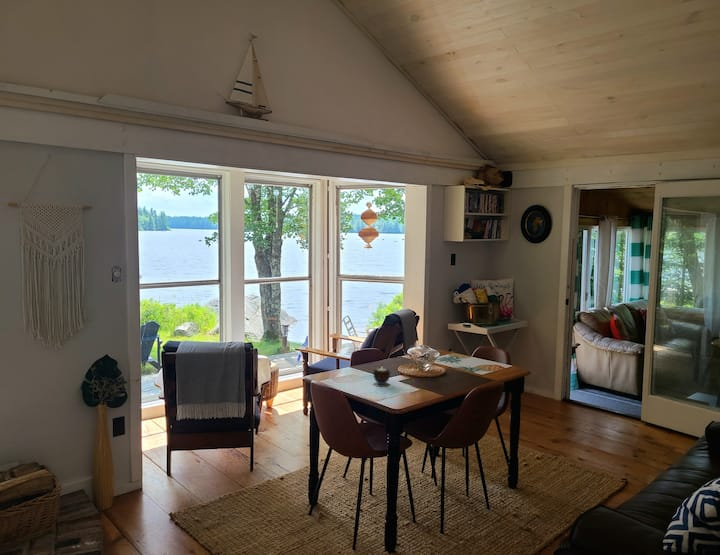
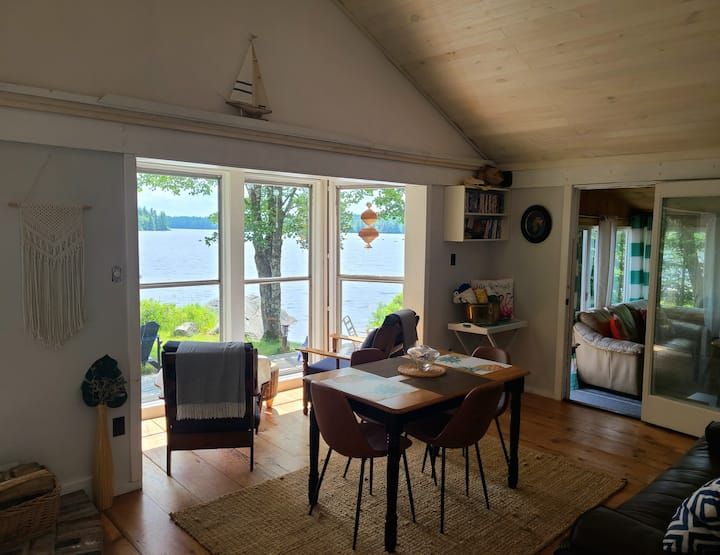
- candle (381, 374)
